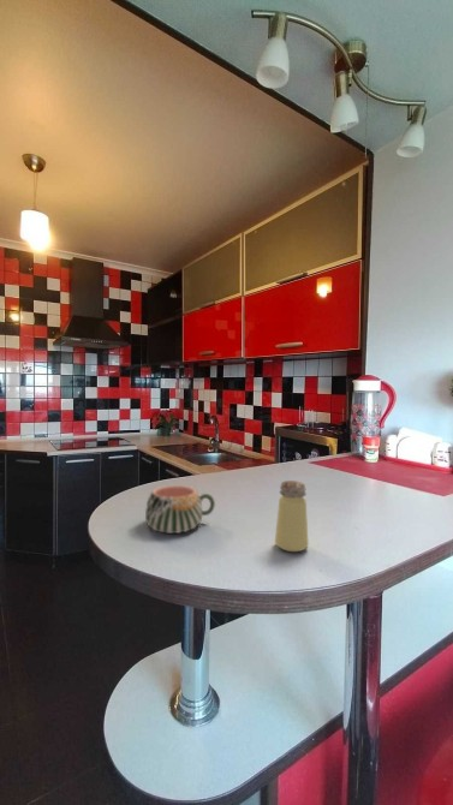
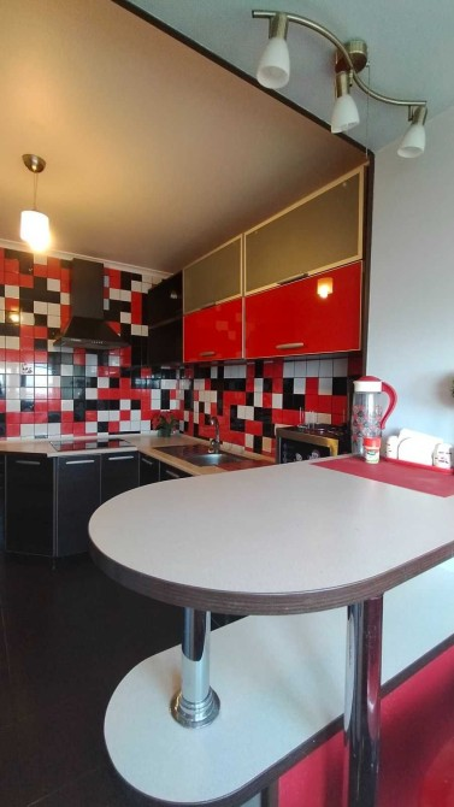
- saltshaker (292, 513)
- mug (180, 507)
